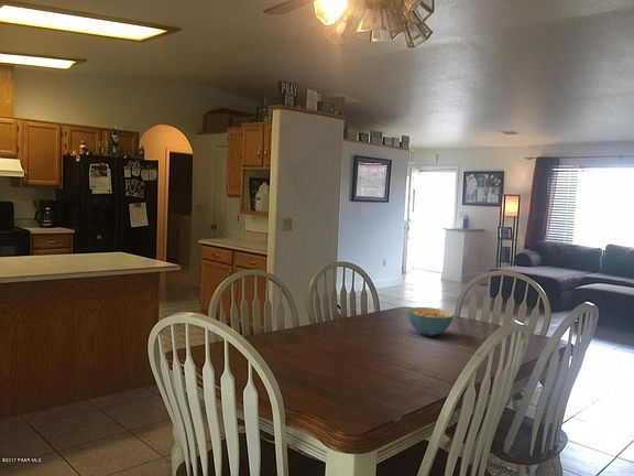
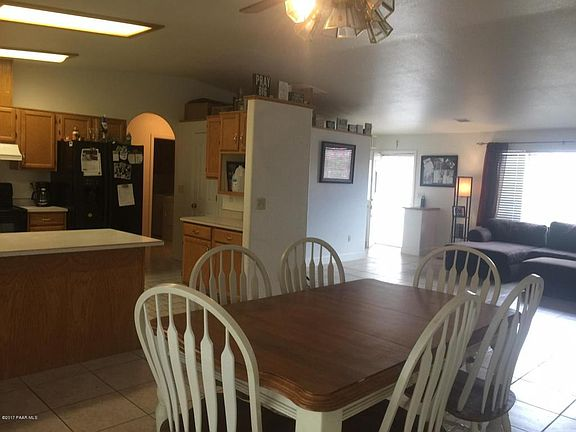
- cereal bowl (429, 323)
